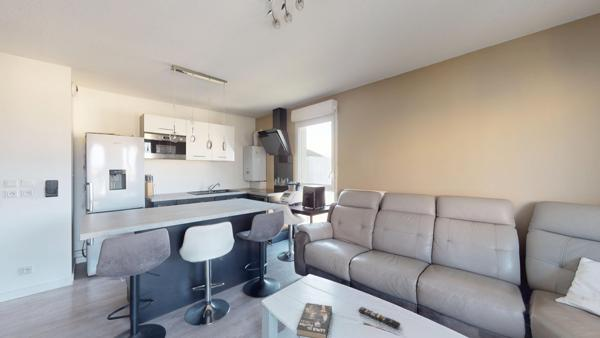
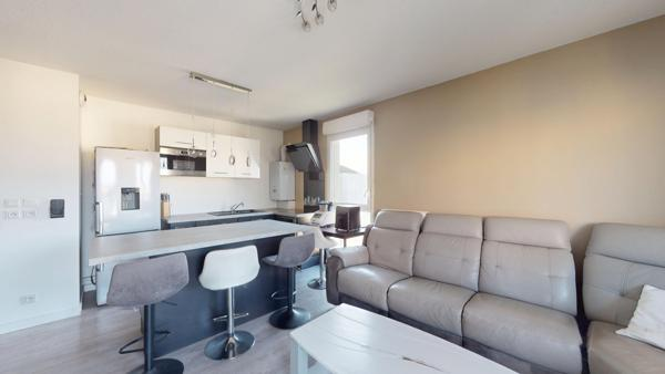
- book (315, 319)
- remote control (378, 317)
